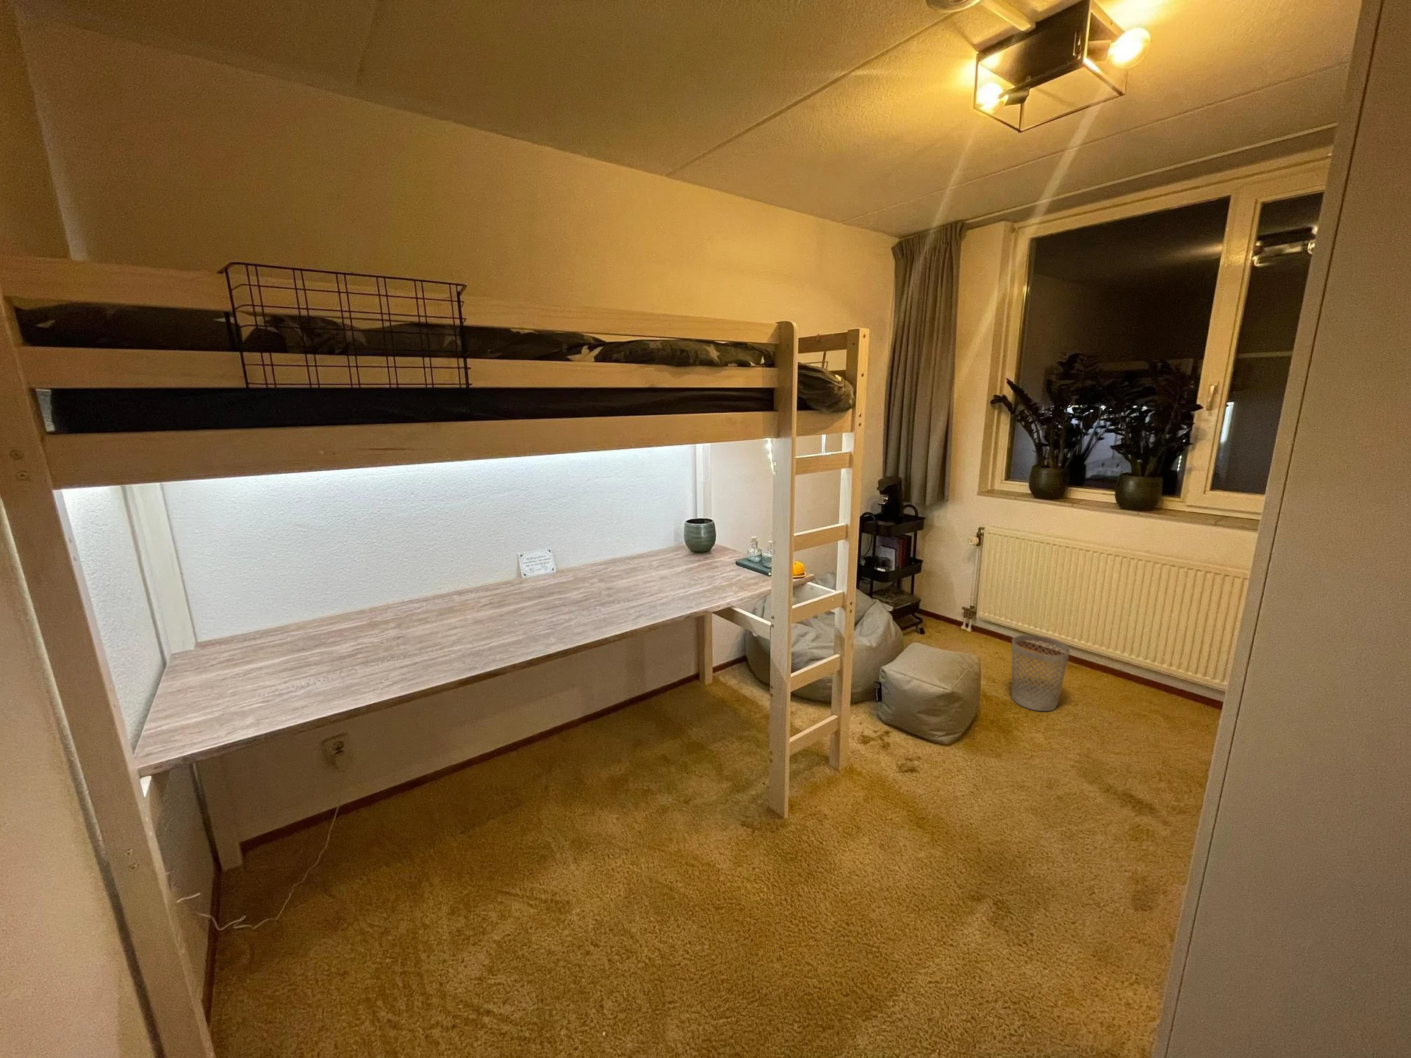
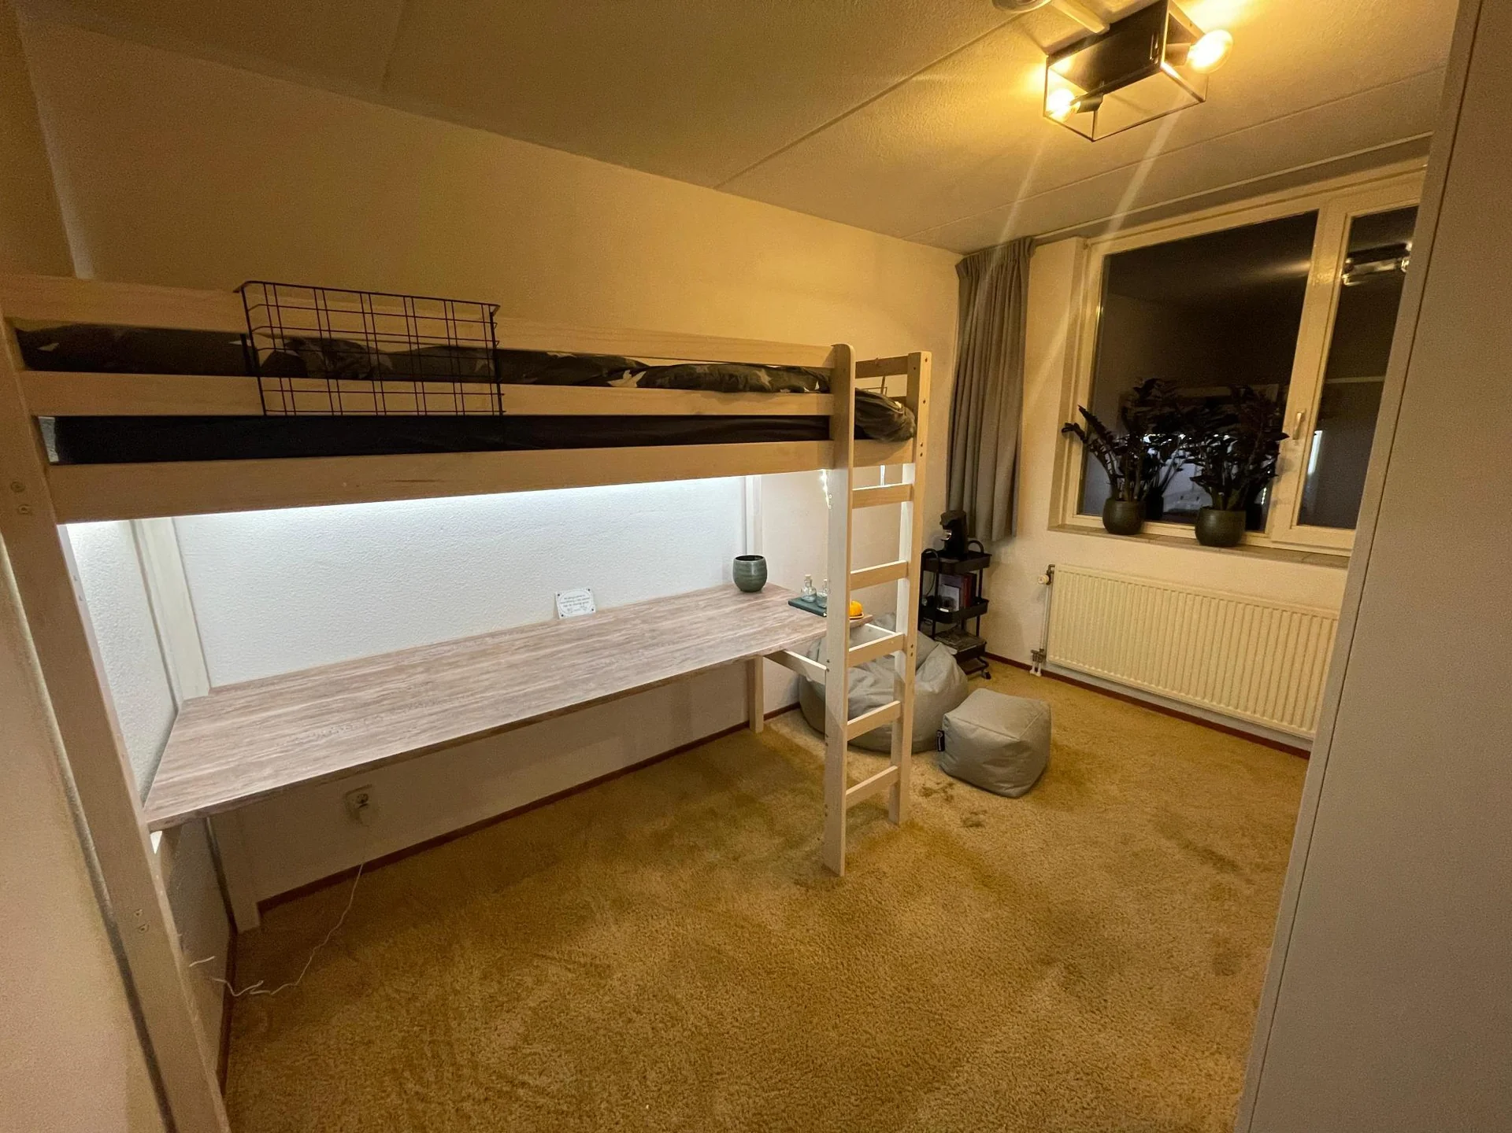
- wastebasket (1037, 673)
